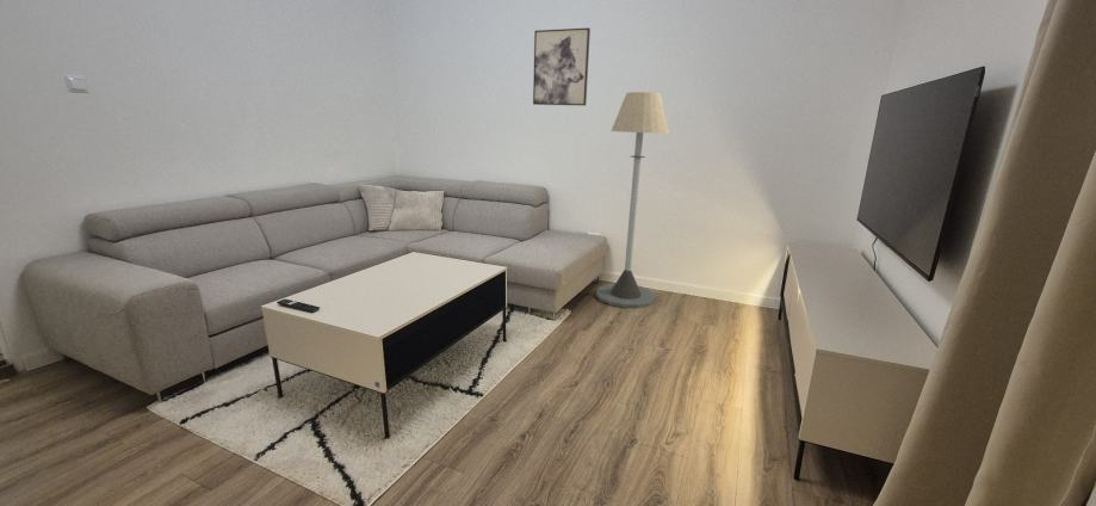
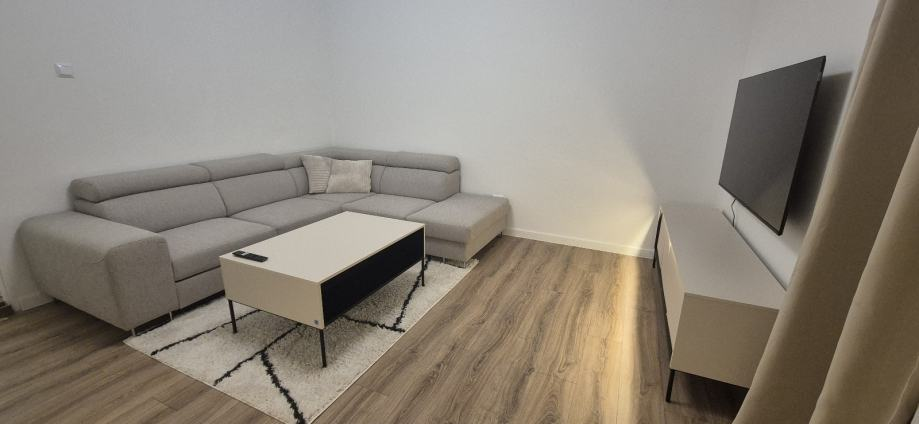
- floor lamp (633, 200)
- wall art (559, 68)
